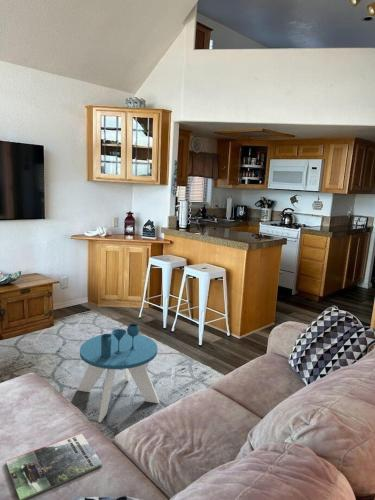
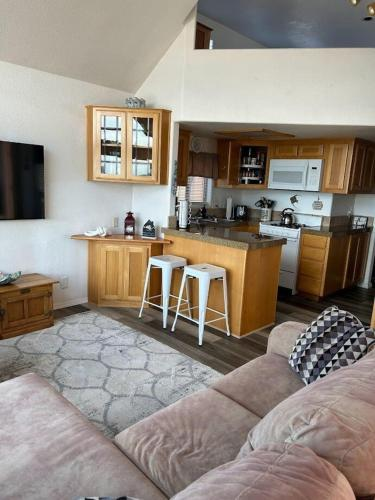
- magazine (54, 463)
- side table (118, 360)
